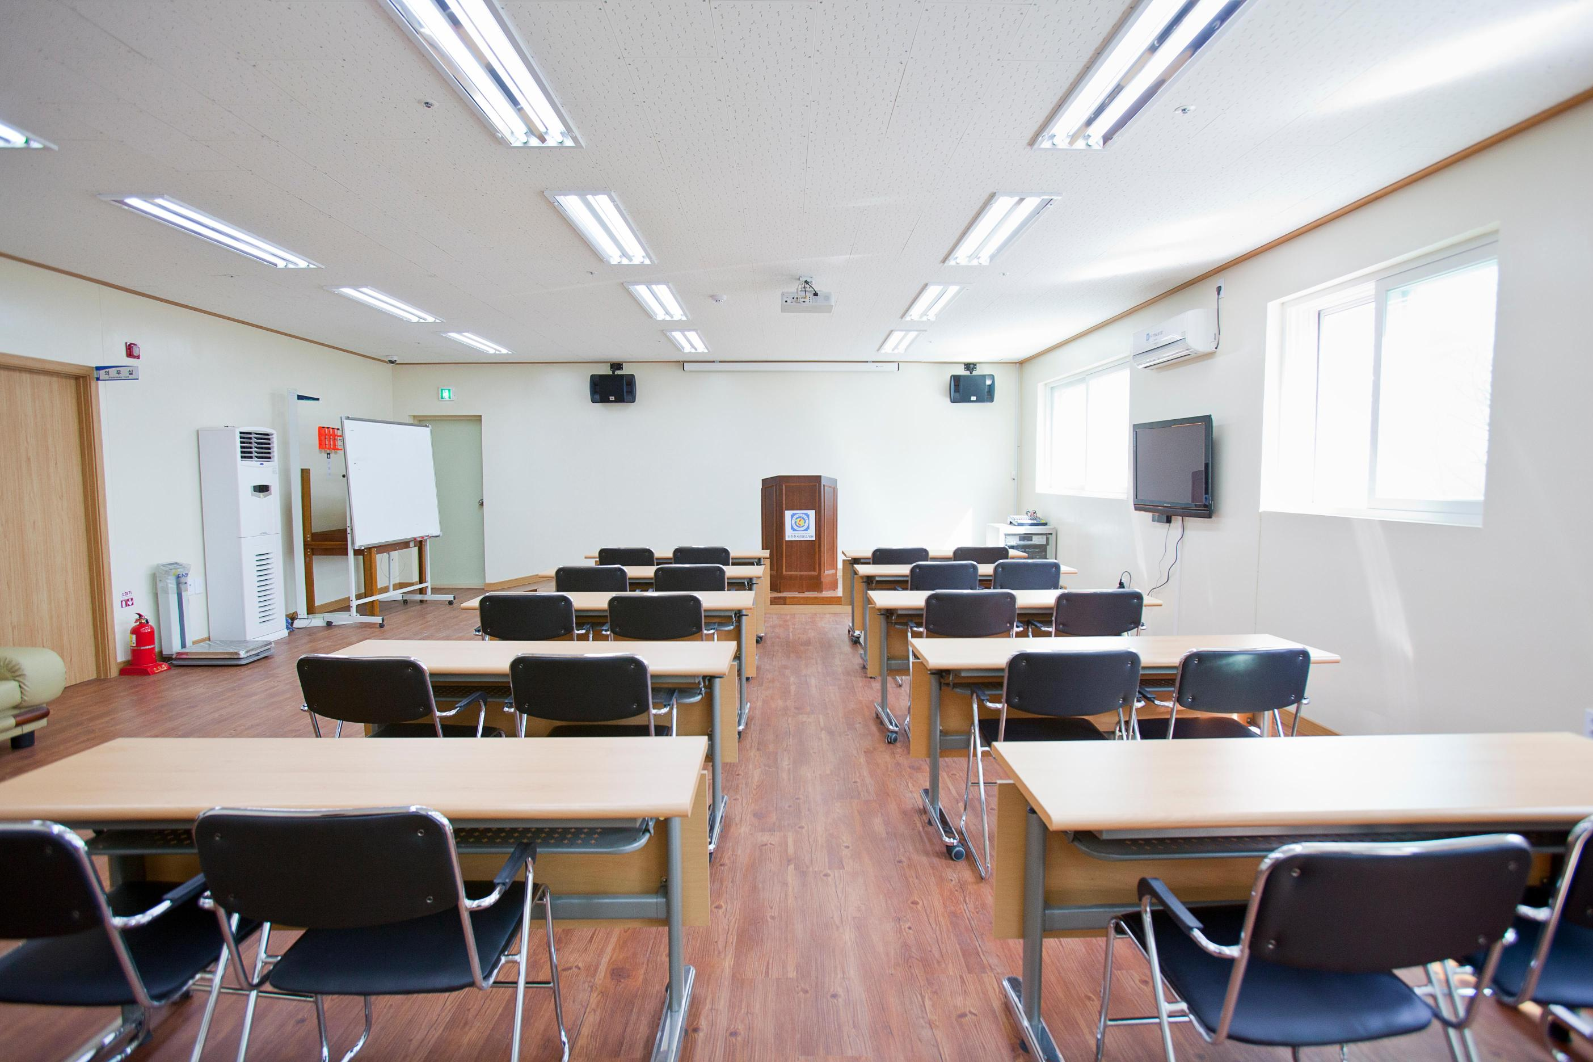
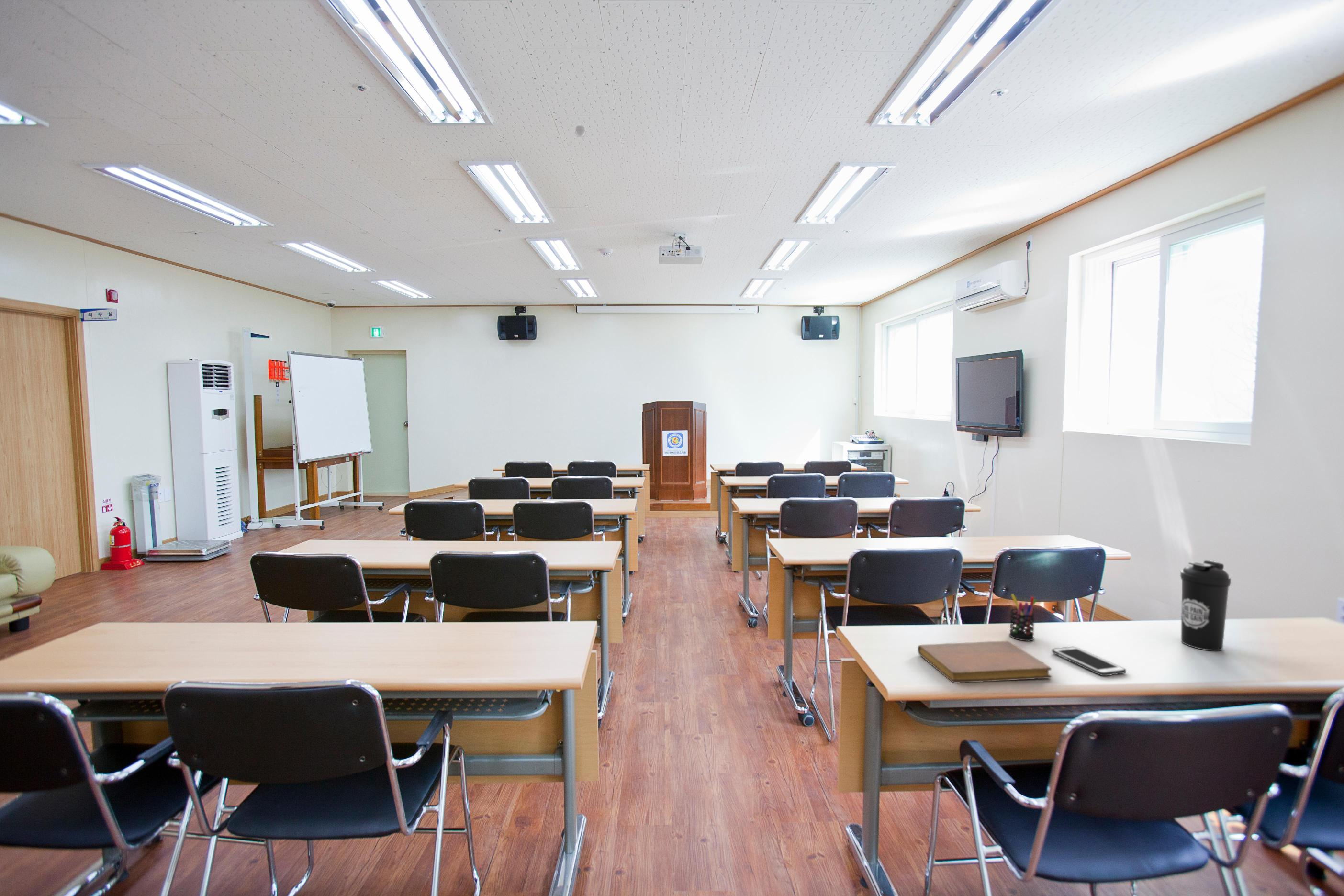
+ pen holder (1025, 616)
+ notebook (981, 660)
+ cell phone (1087, 661)
+ smoke detector (580, 133)
+ water bottle (1204, 604)
